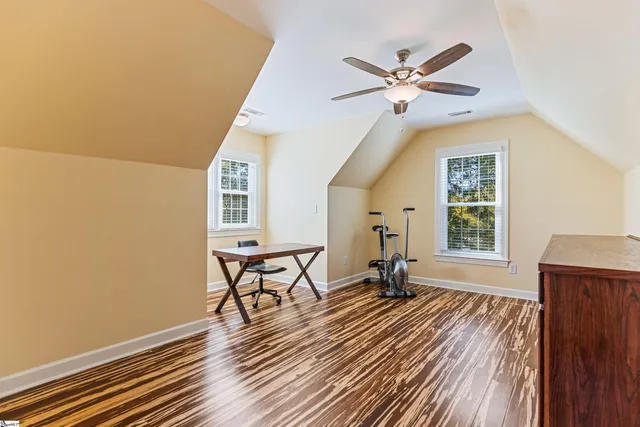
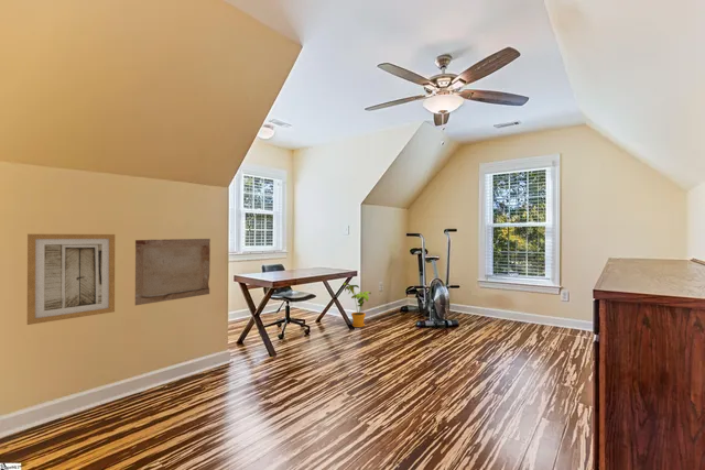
+ wall art (74, 275)
+ stone plaque (174, 269)
+ house plant (360, 303)
